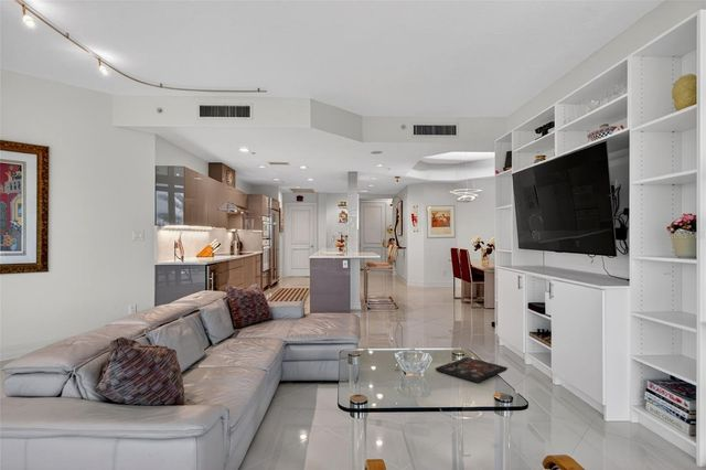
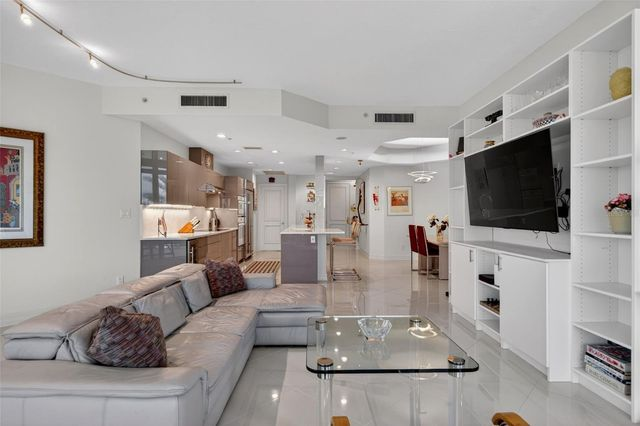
- decorative tray (471, 368)
